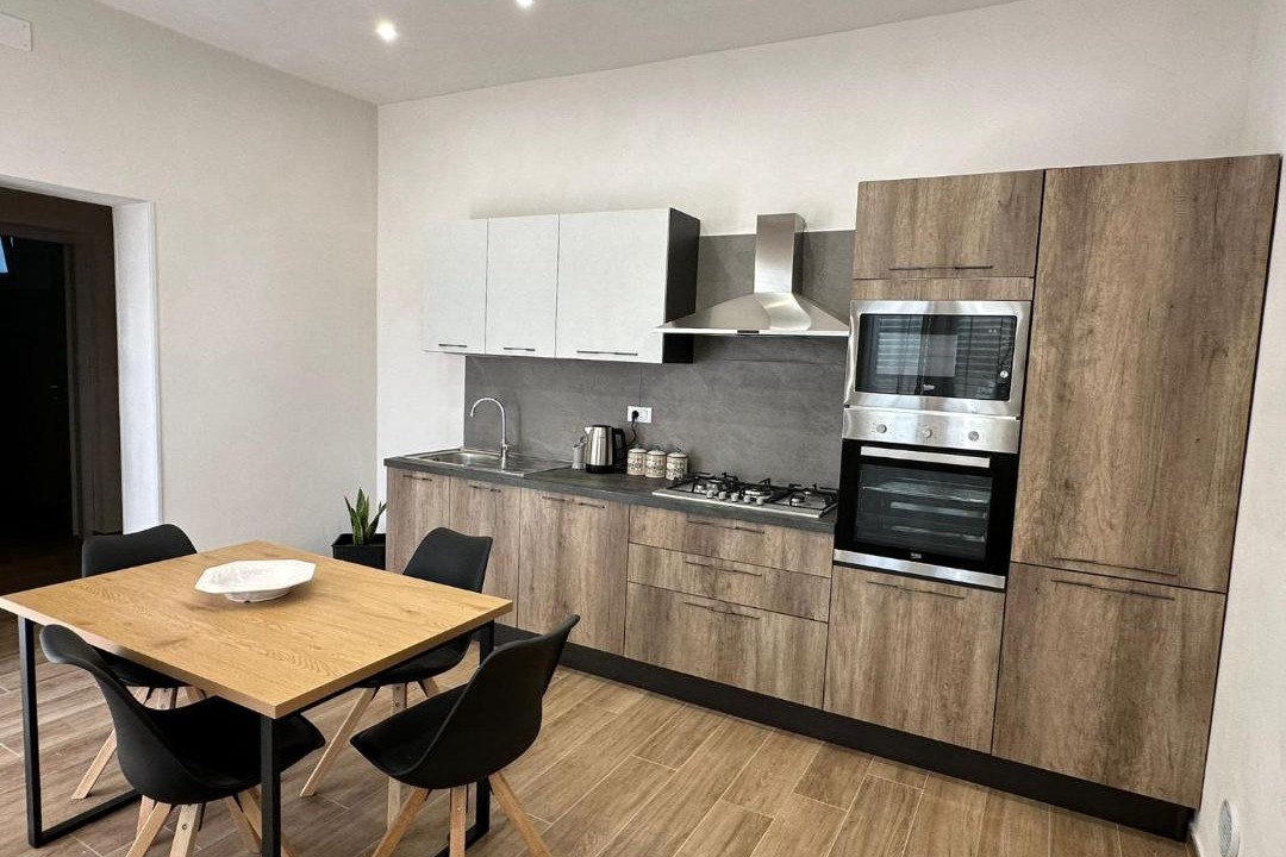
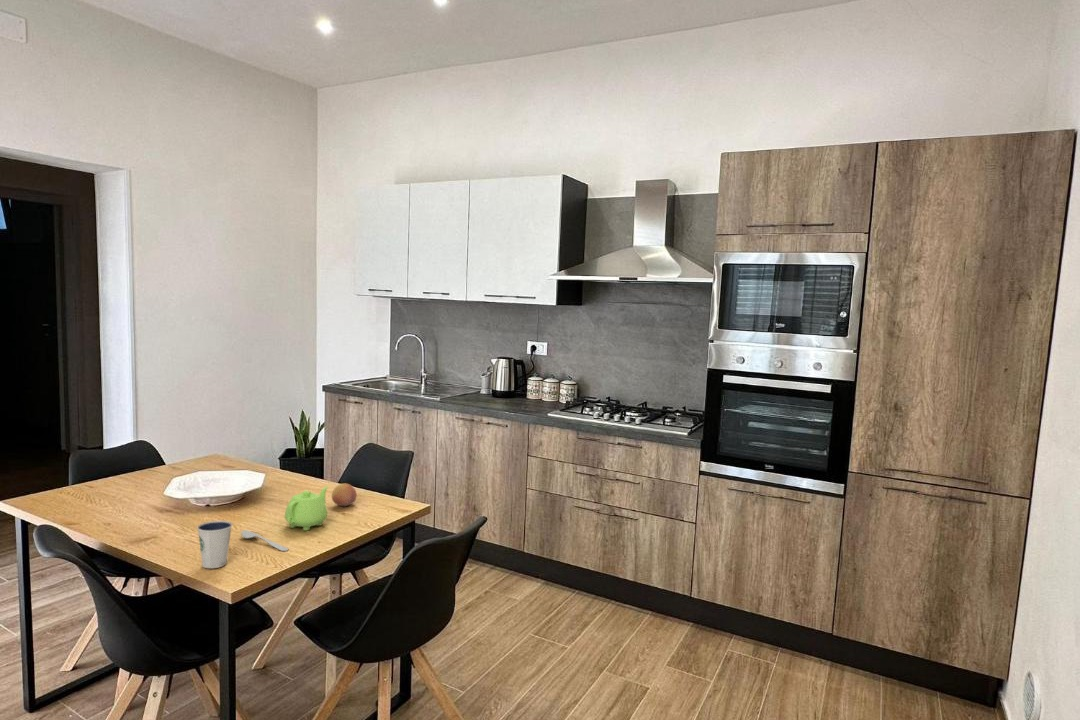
+ dixie cup (214, 545)
+ fruit (344, 494)
+ spoon (264, 539)
+ teapot (308, 507)
